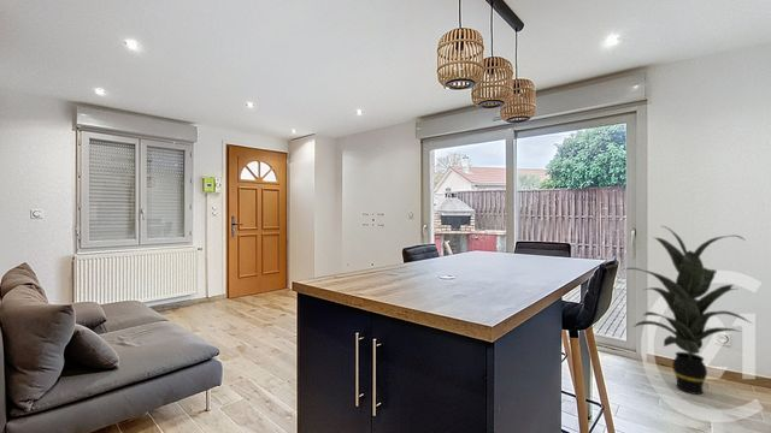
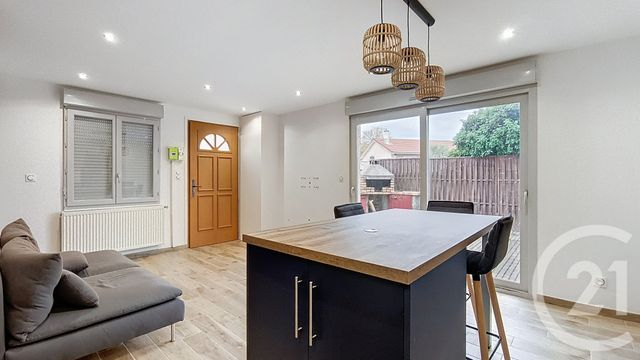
- indoor plant (682, 306)
